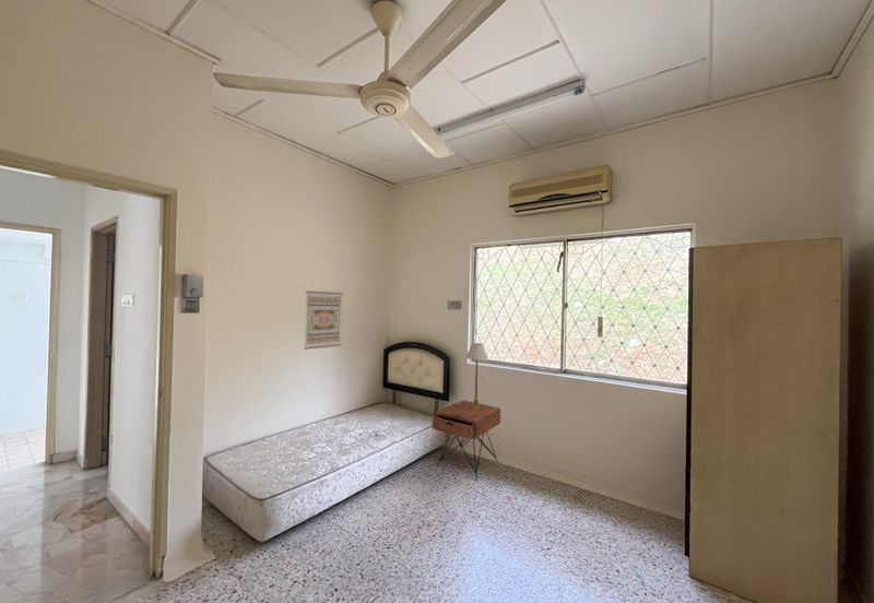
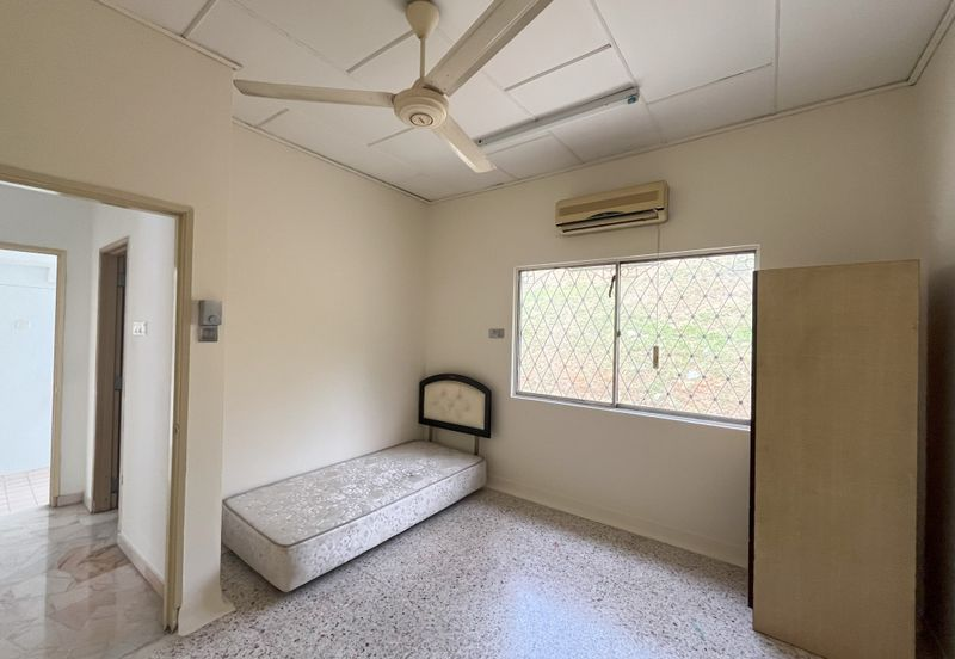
- wall art (323, 319)
- table lamp (476, 375)
- nightstand (466, 438)
